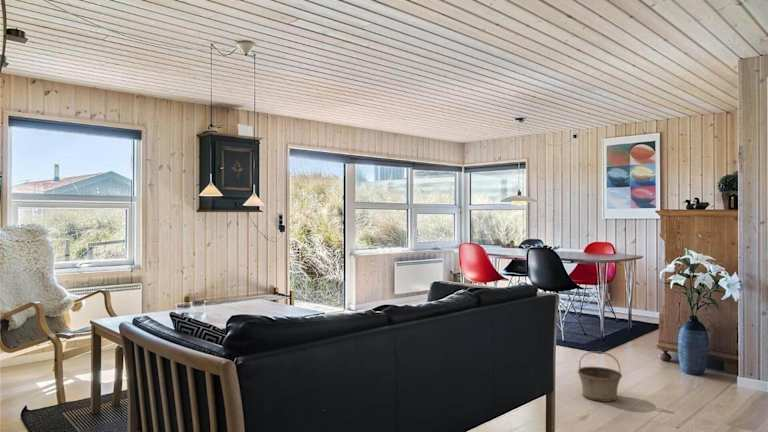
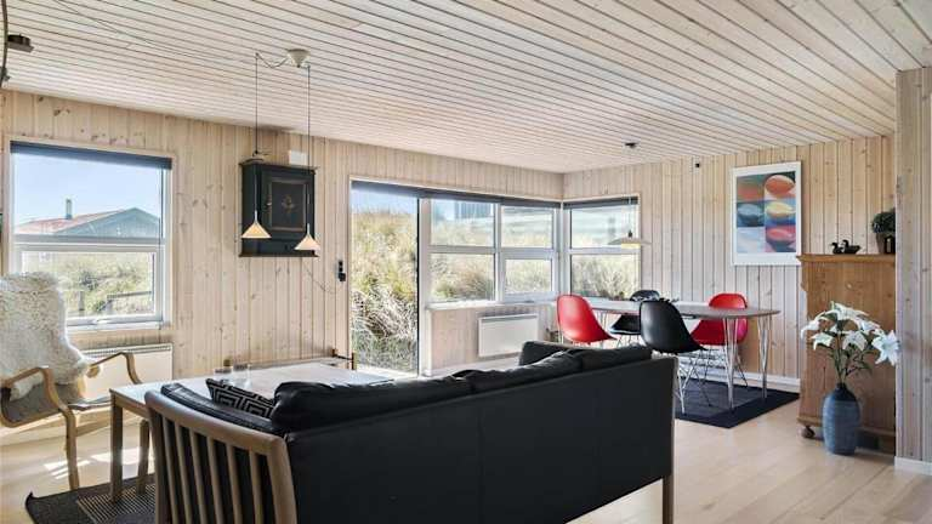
- basket (599, 374)
